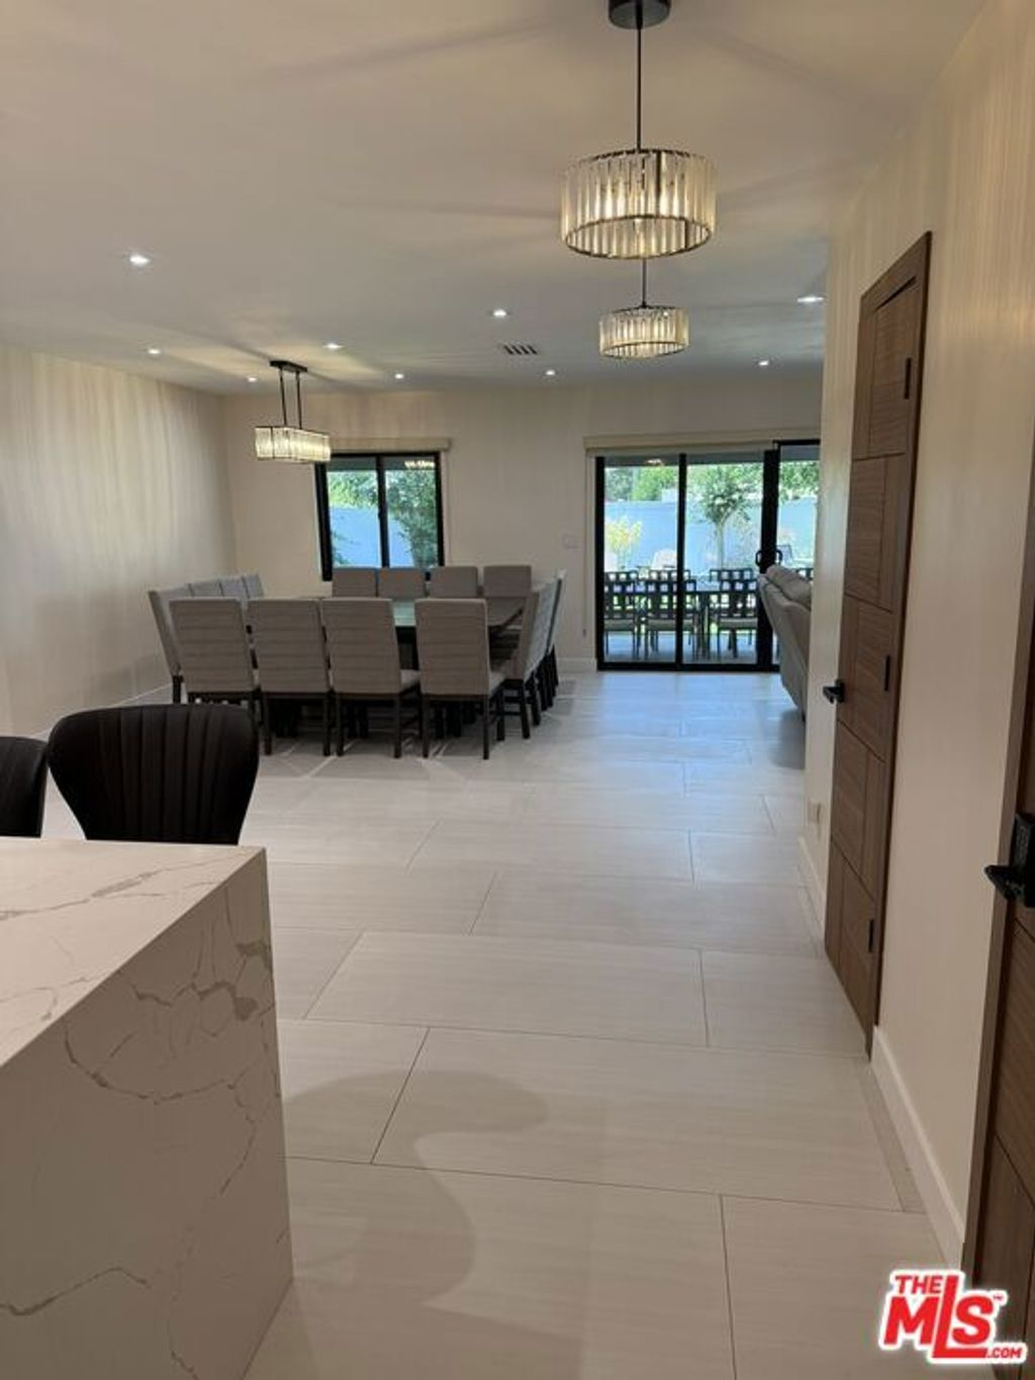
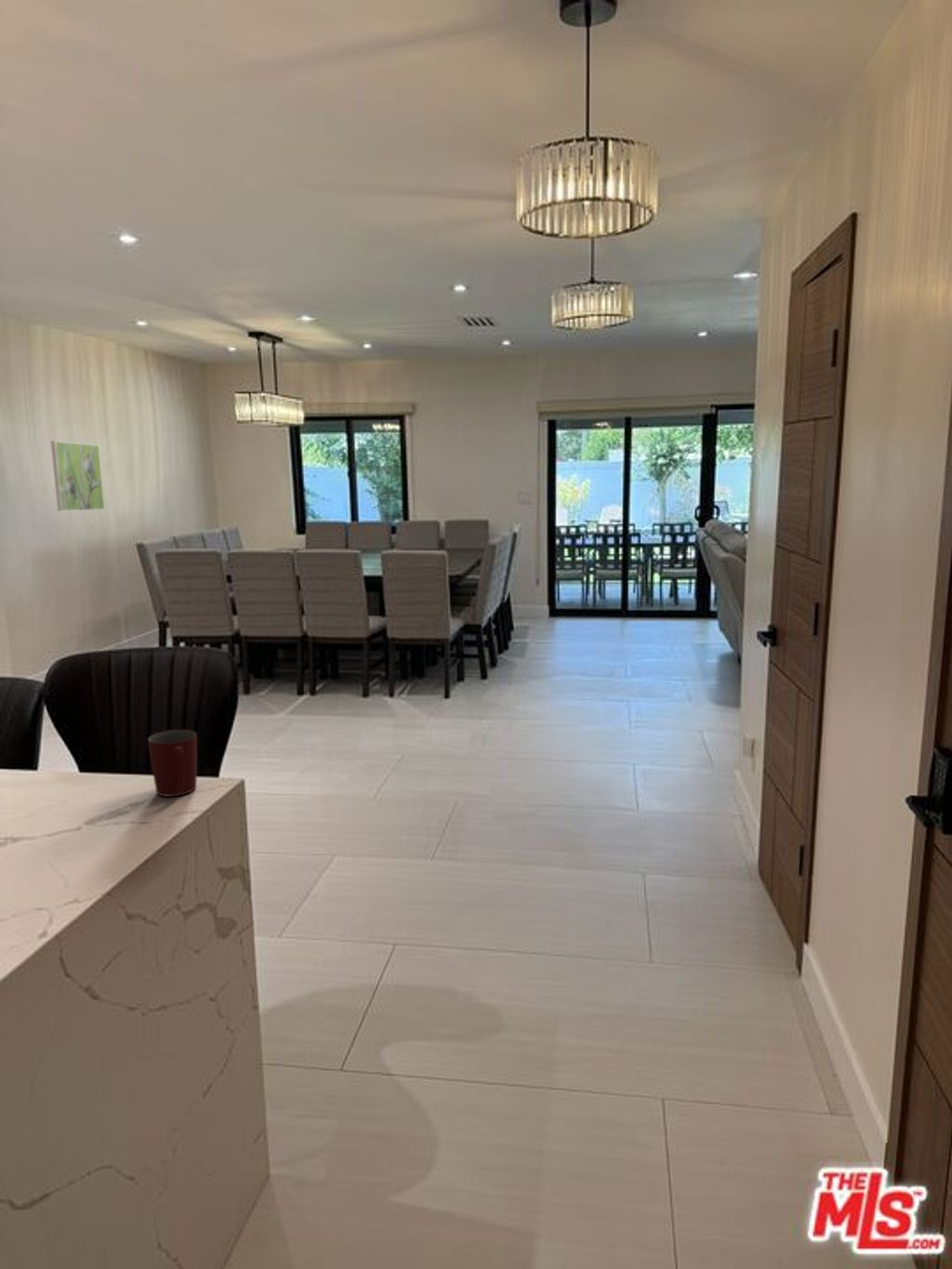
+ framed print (79, 477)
+ mug (176, 765)
